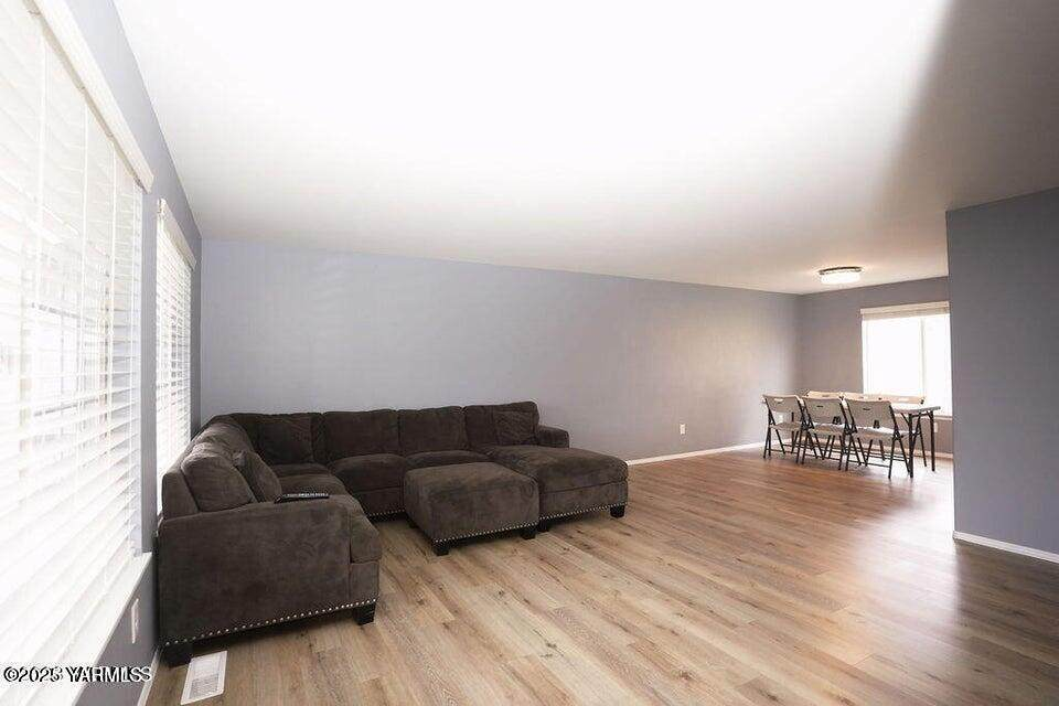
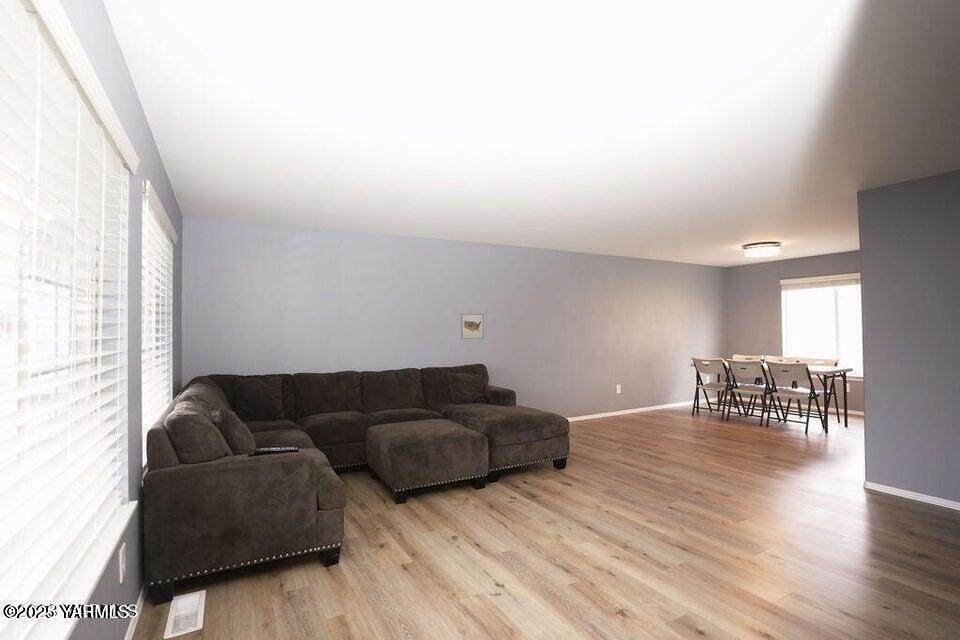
+ wall art (472, 326)
